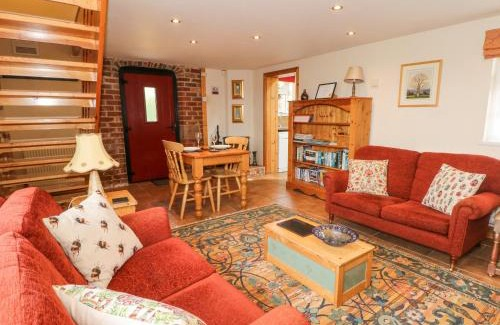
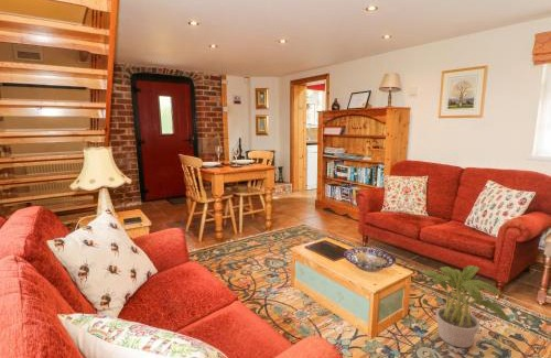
+ potted plant (457, 304)
